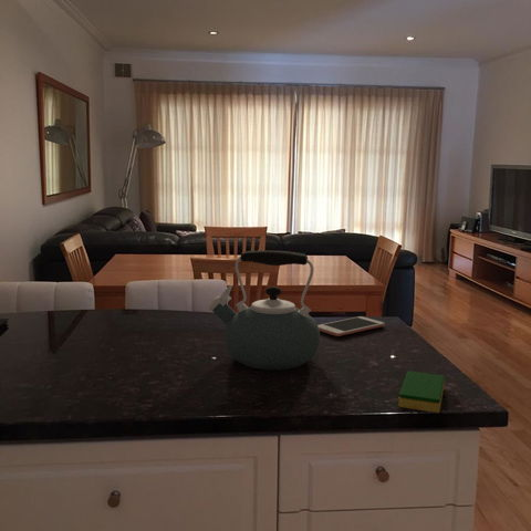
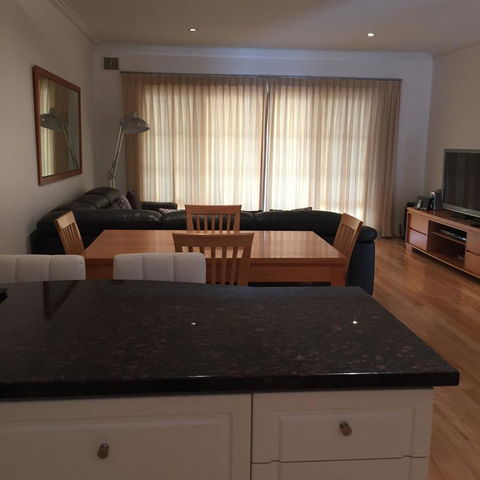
- kettle (263, 304)
- dish sponge (421, 391)
- cell phone (350, 325)
